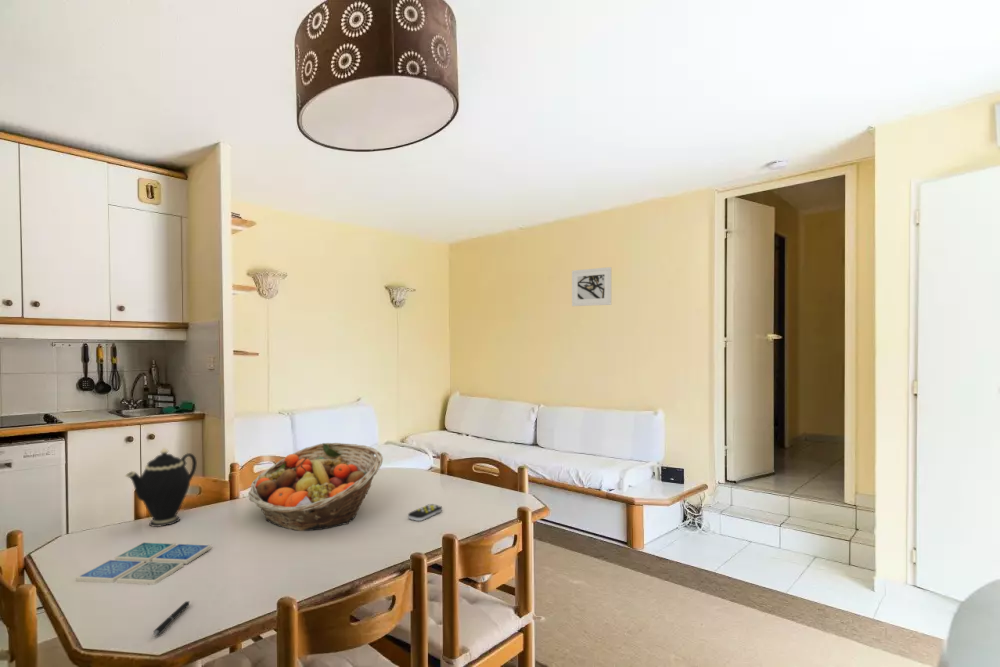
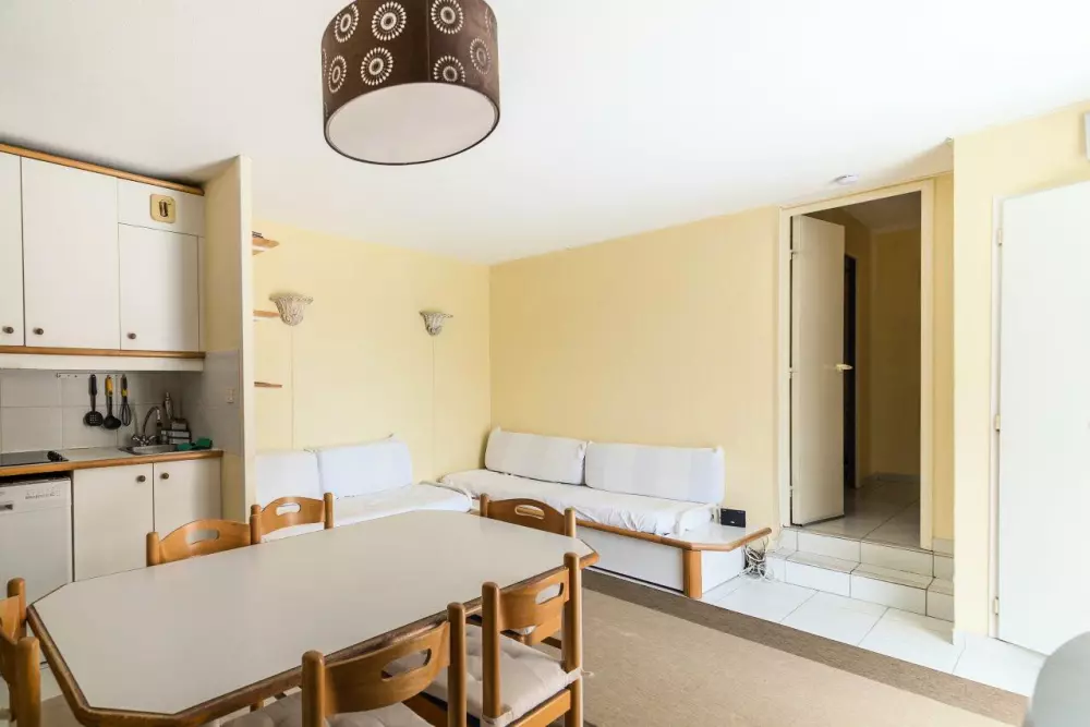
- remote control (425, 512)
- fruit basket (317, 483)
- teapot (163, 485)
- drink coaster (148, 561)
- pen (173, 616)
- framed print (591, 287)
